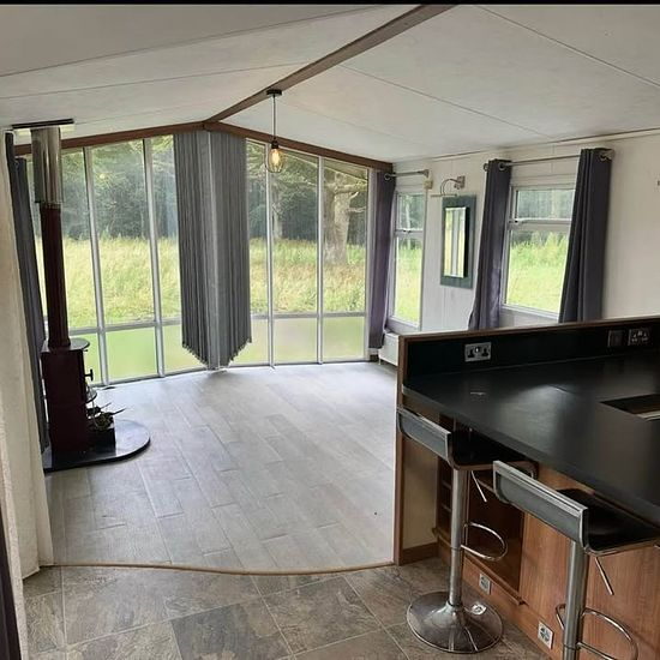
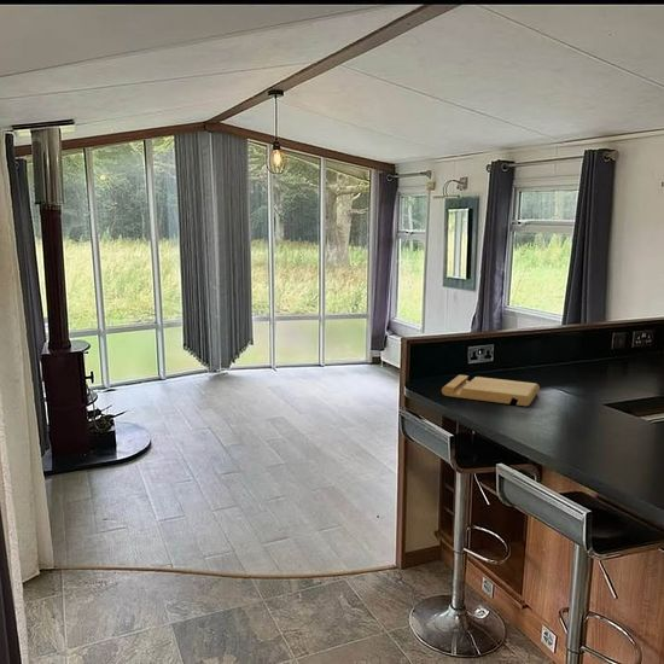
+ cutting board (490, 389)
